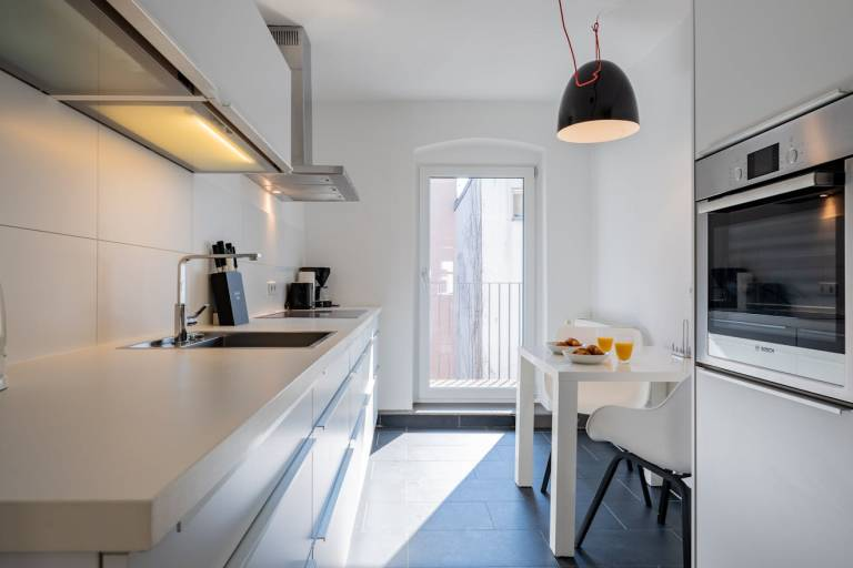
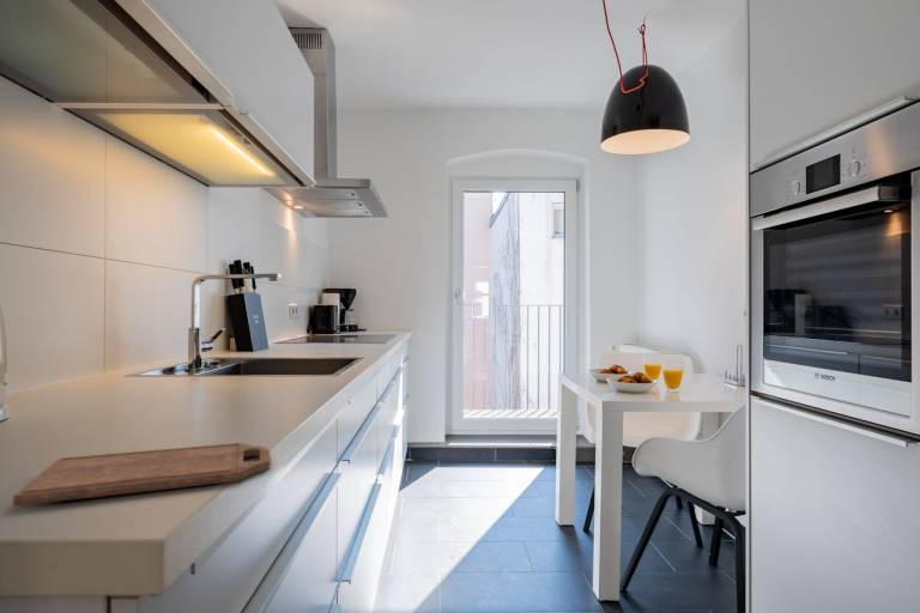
+ cutting board (162, 467)
